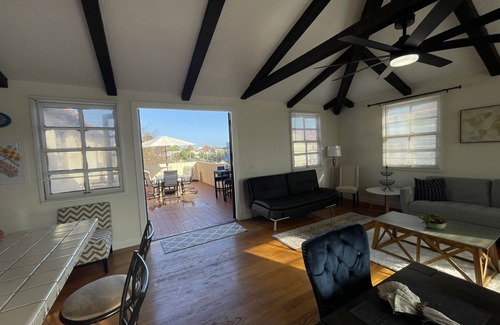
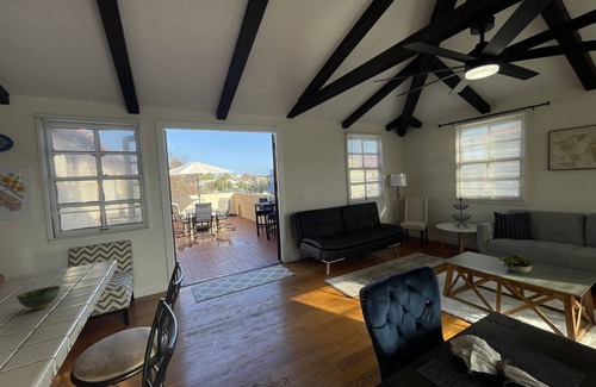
+ bowl (39, 298)
